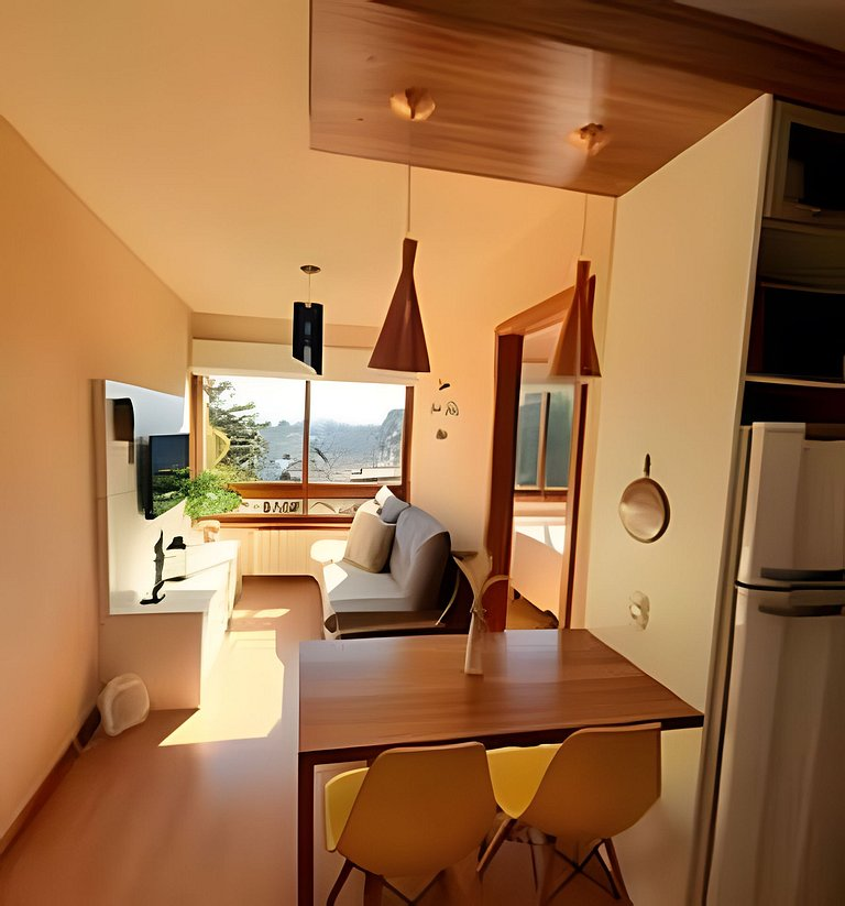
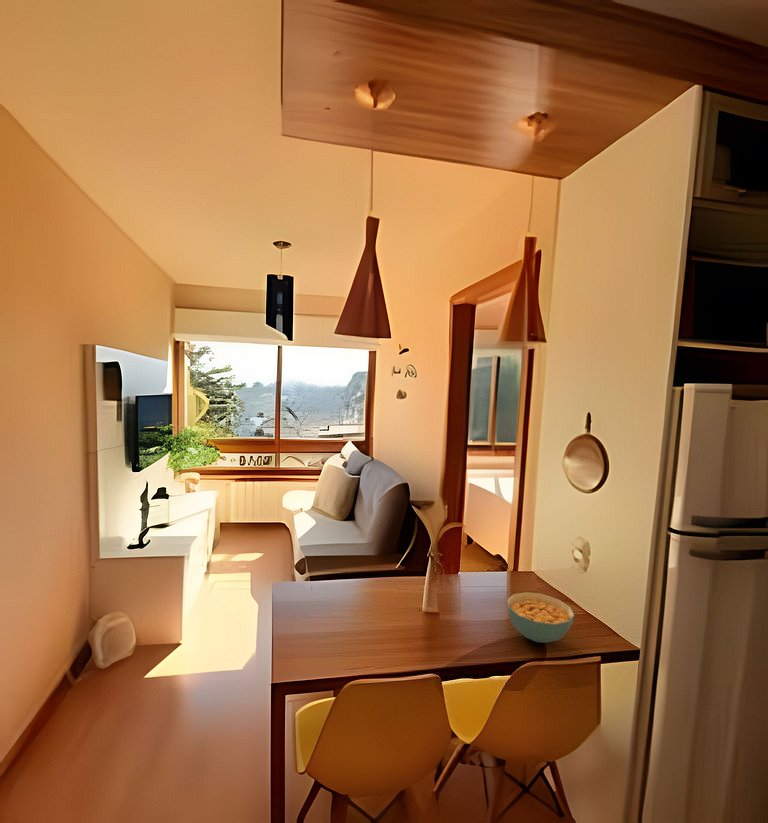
+ cereal bowl (538, 622)
